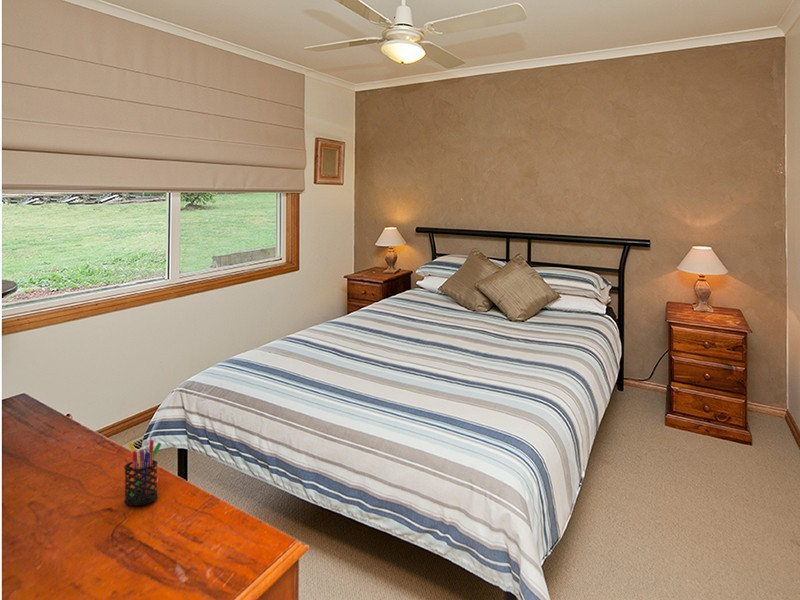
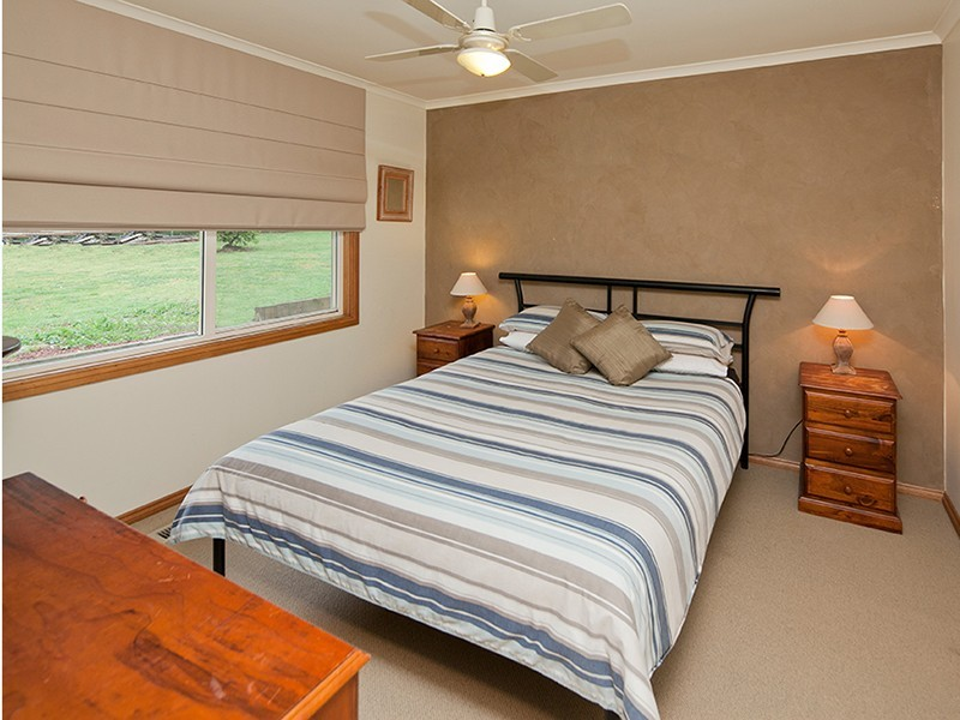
- pen holder (145, 468)
